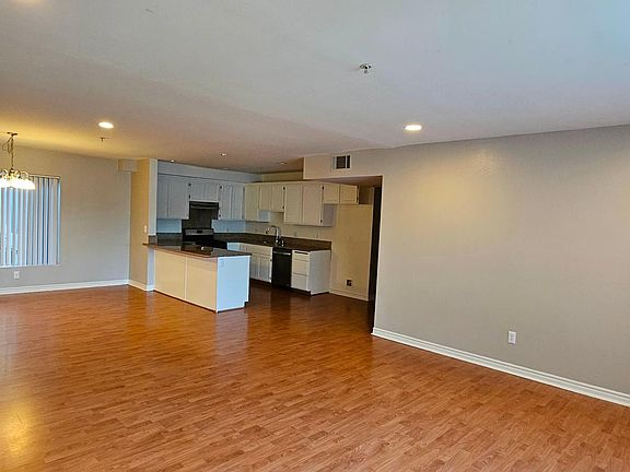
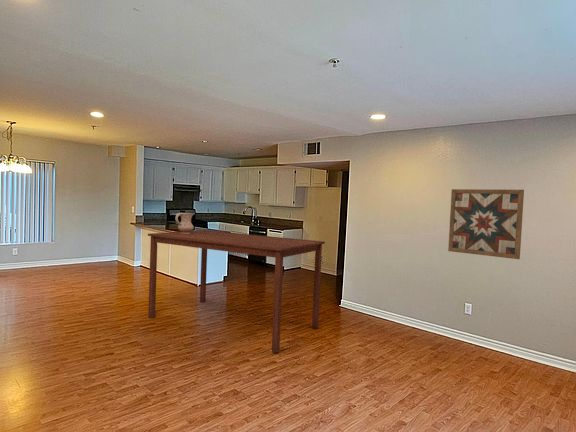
+ dining table (235, 252)
+ ceramic jug (184, 223)
+ wall art (483, 222)
